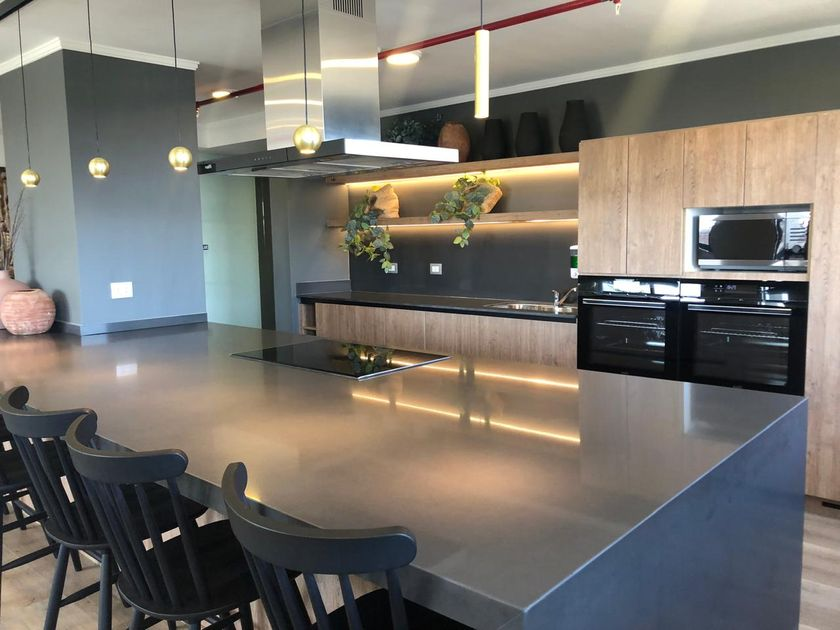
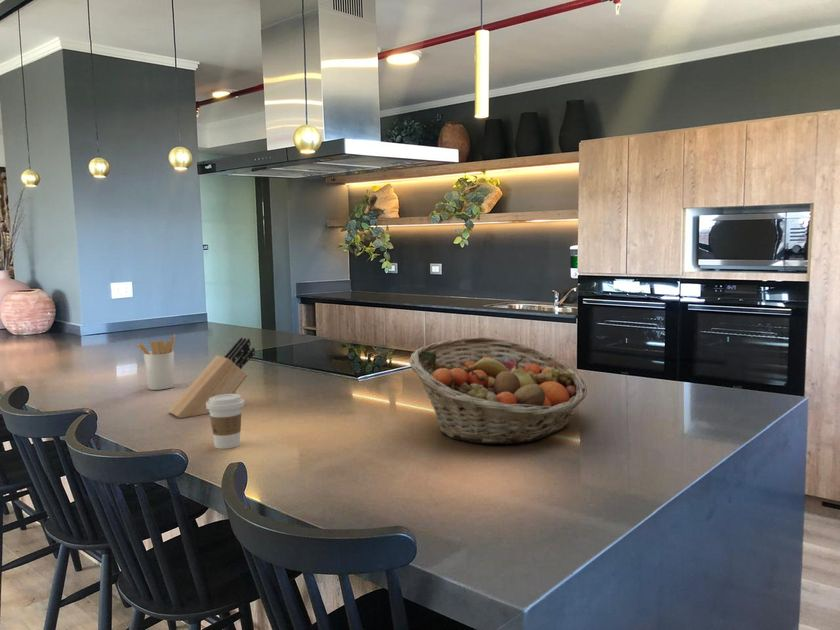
+ knife block (213, 374)
+ fruit basket (499, 385)
+ utensil holder (160, 362)
+ coffee cup (226, 421)
